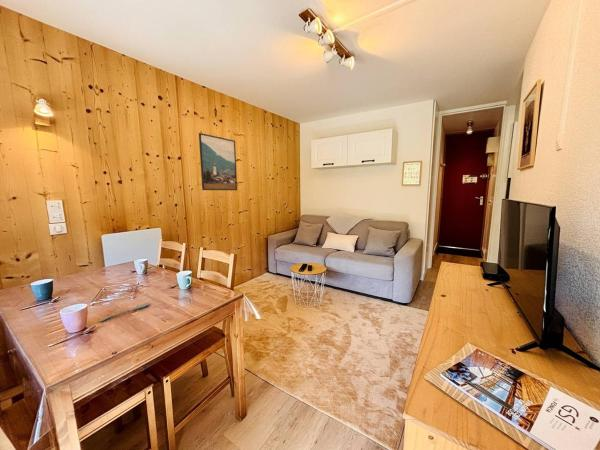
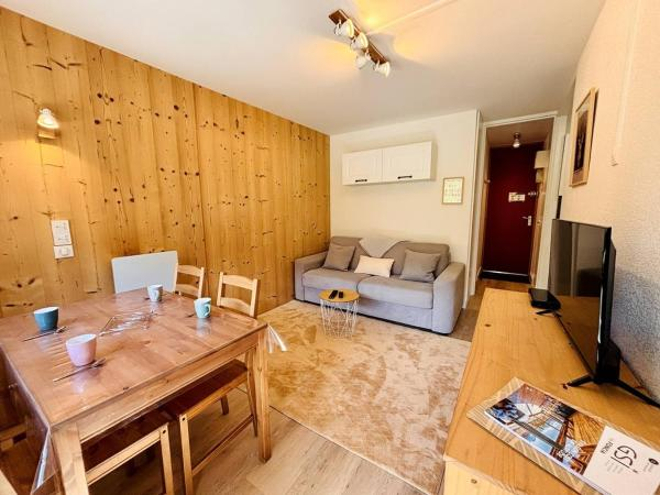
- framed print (219, 164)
- spoon (125, 310)
